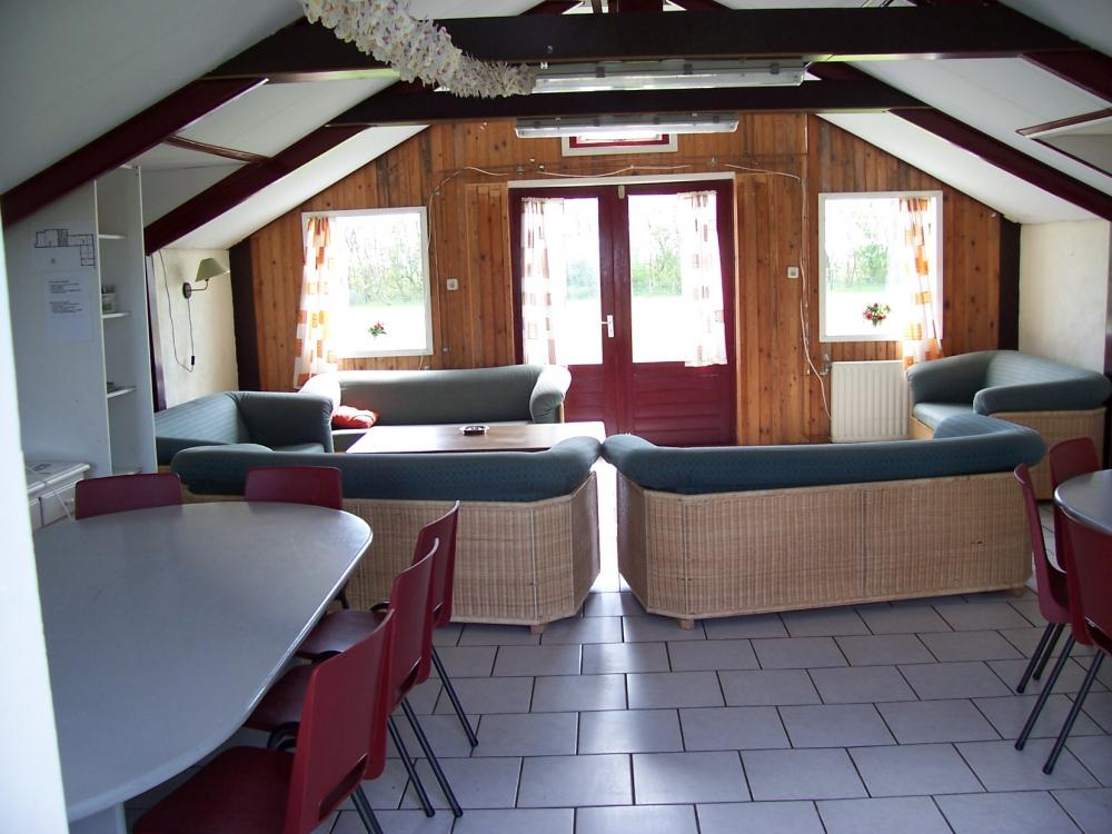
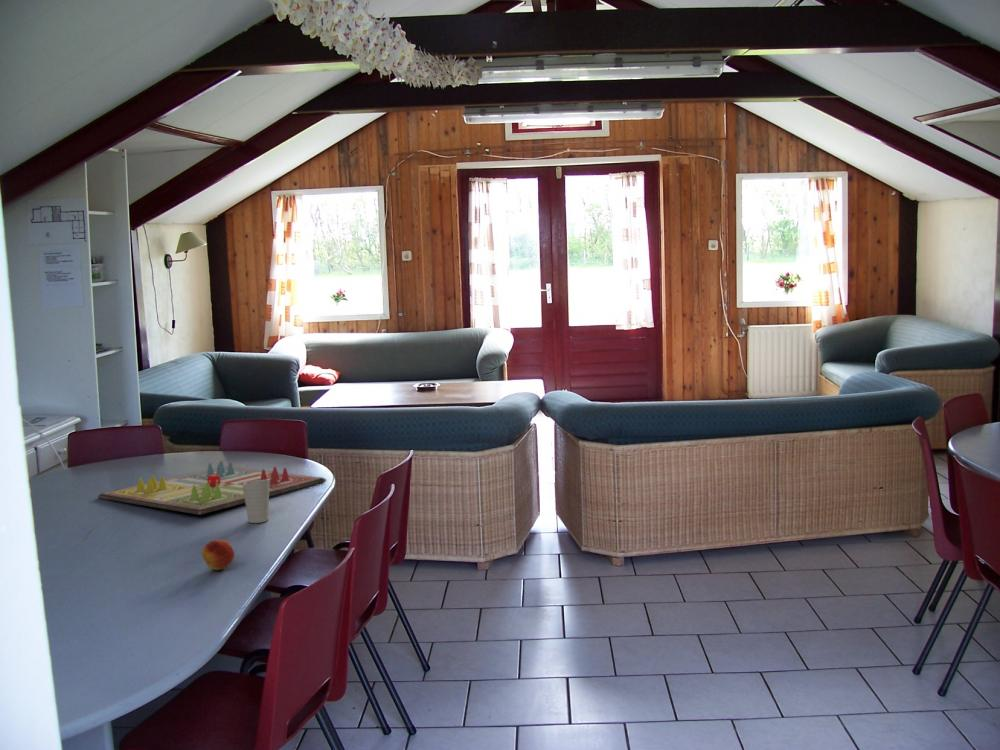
+ fruit (218, 555)
+ gameboard (213, 480)
+ cup (257, 499)
